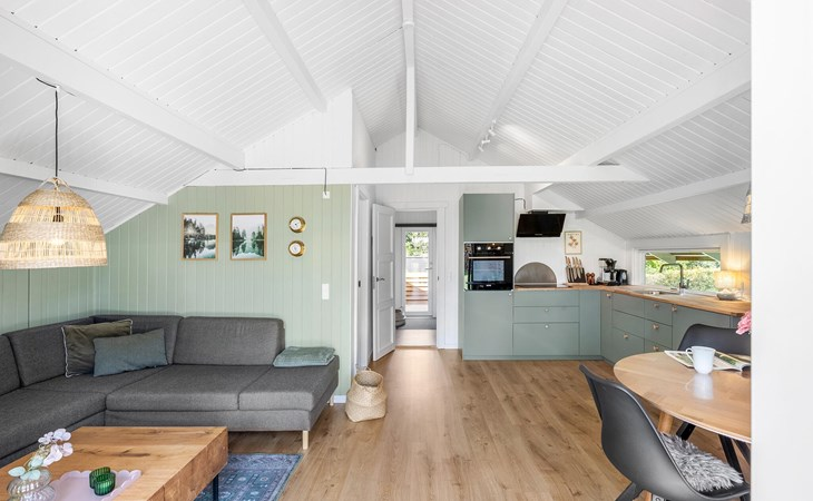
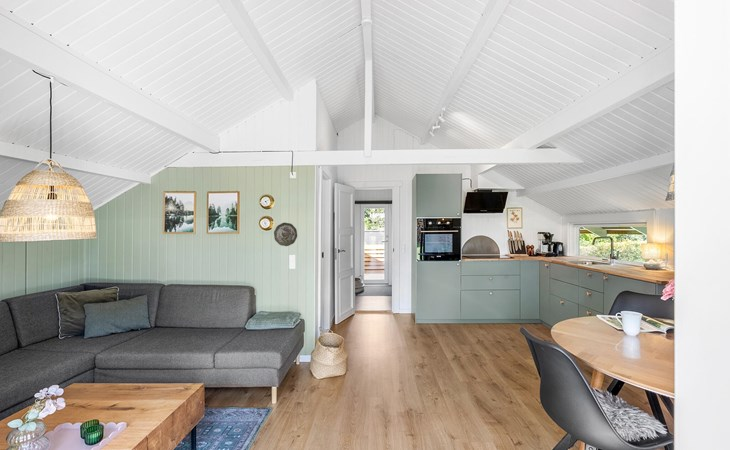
+ decorative plate (285, 234)
